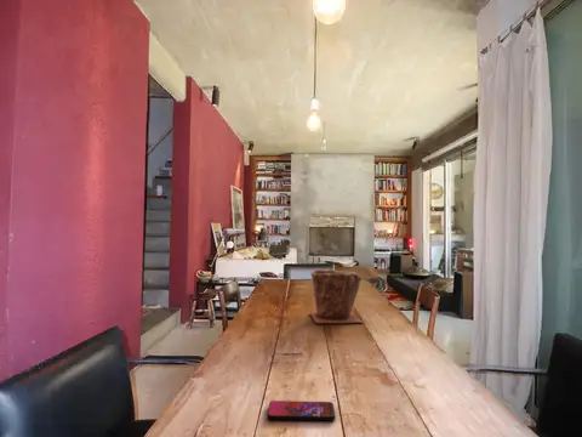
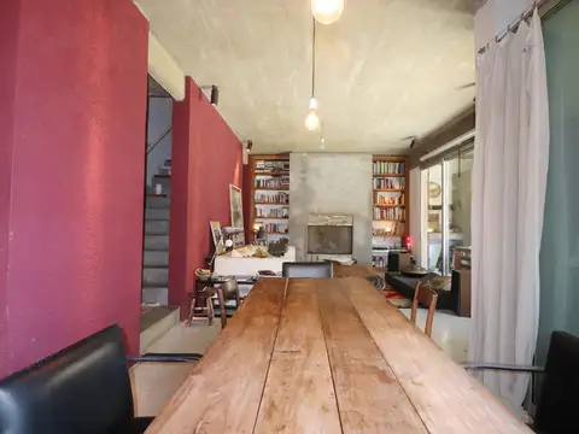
- plant pot (335, 294)
- smartphone (301, 409)
